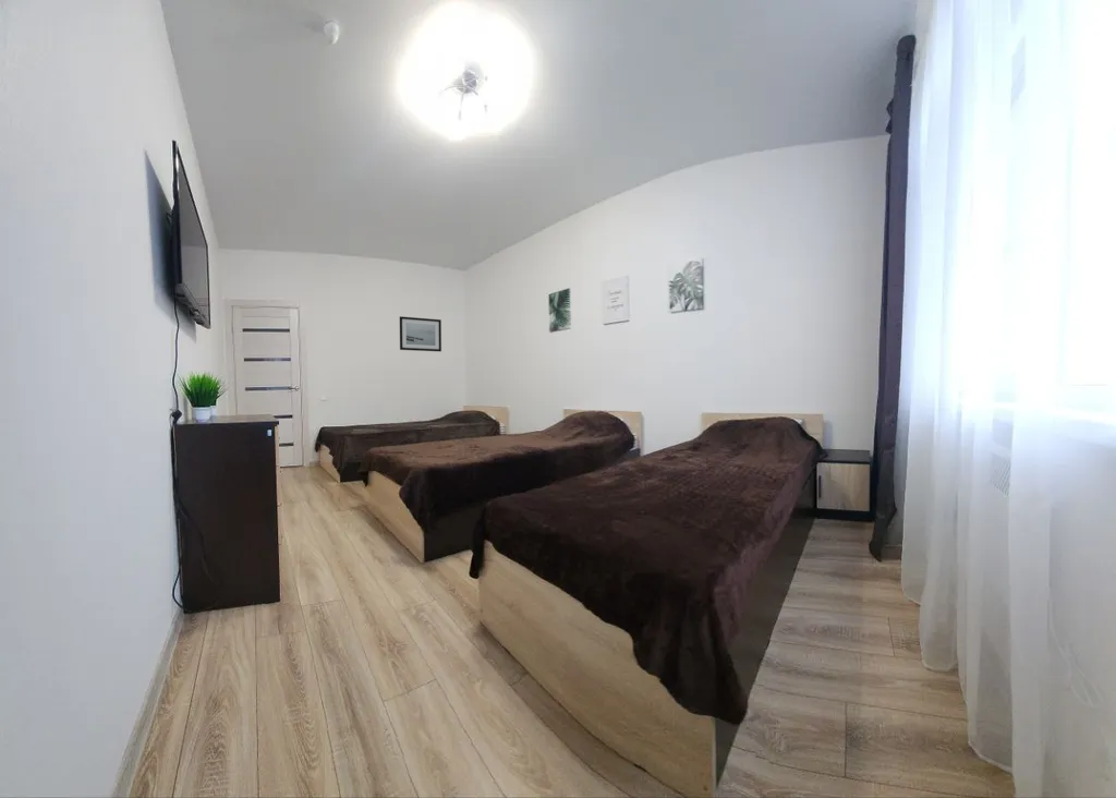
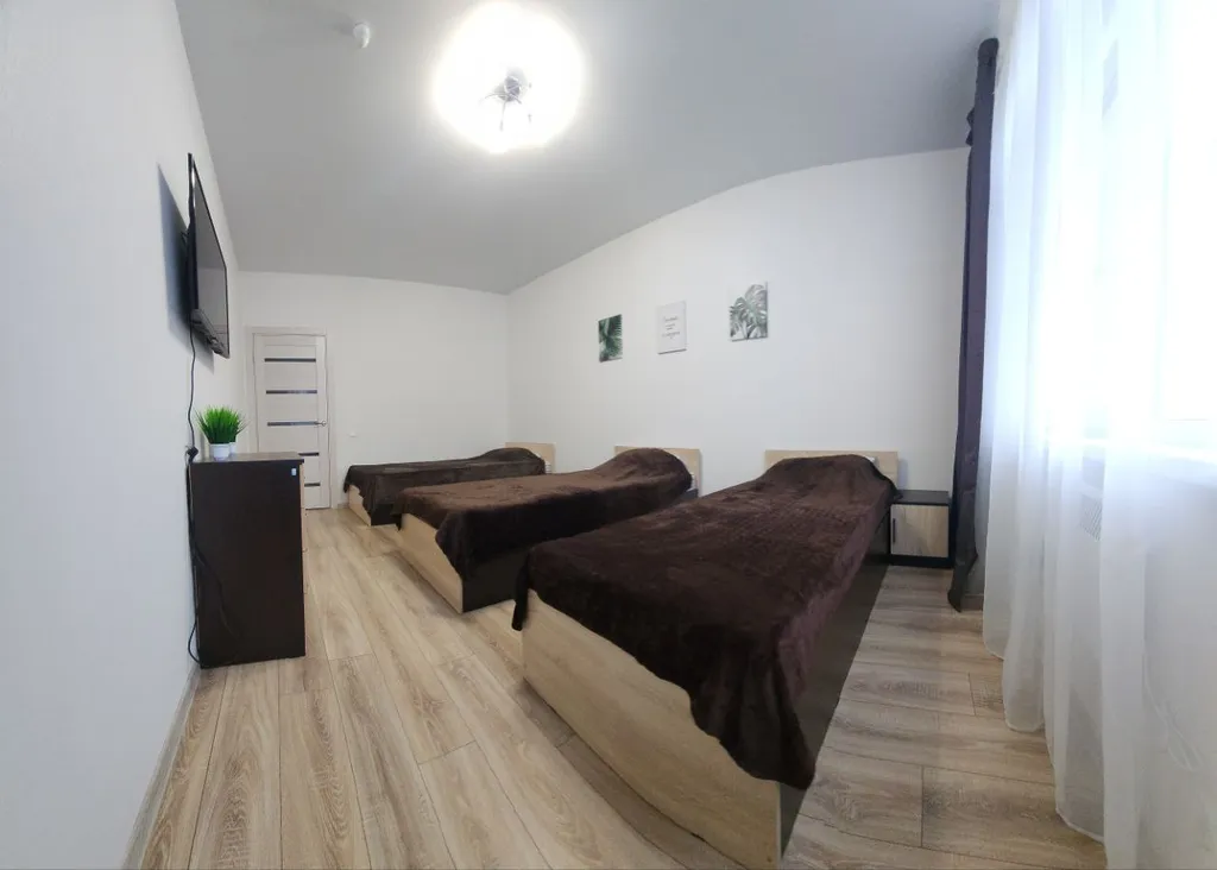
- wall art (421, 334)
